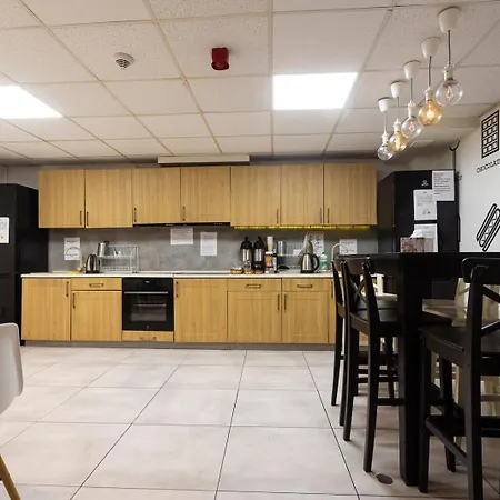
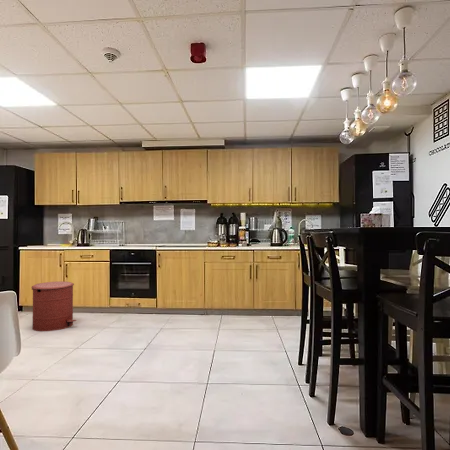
+ trash can (53, 305)
